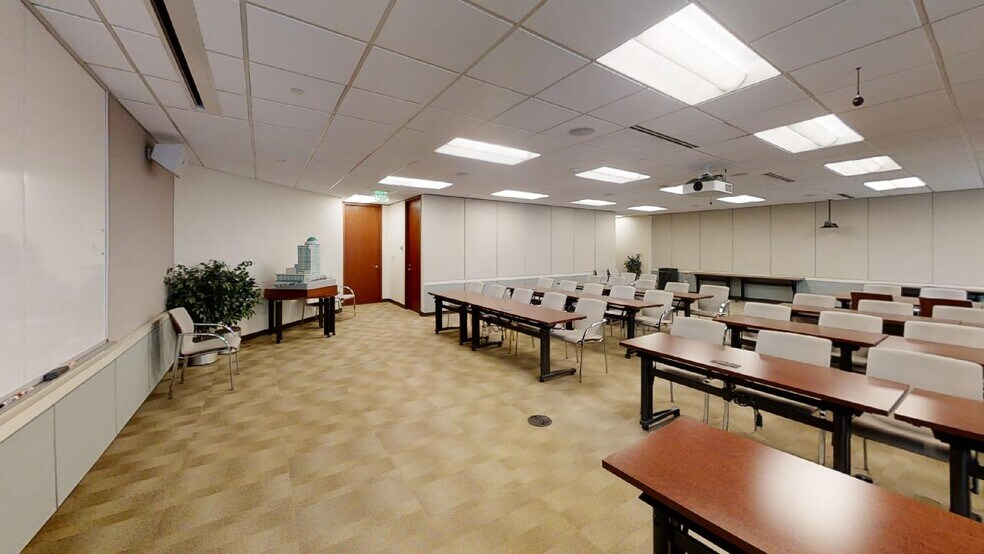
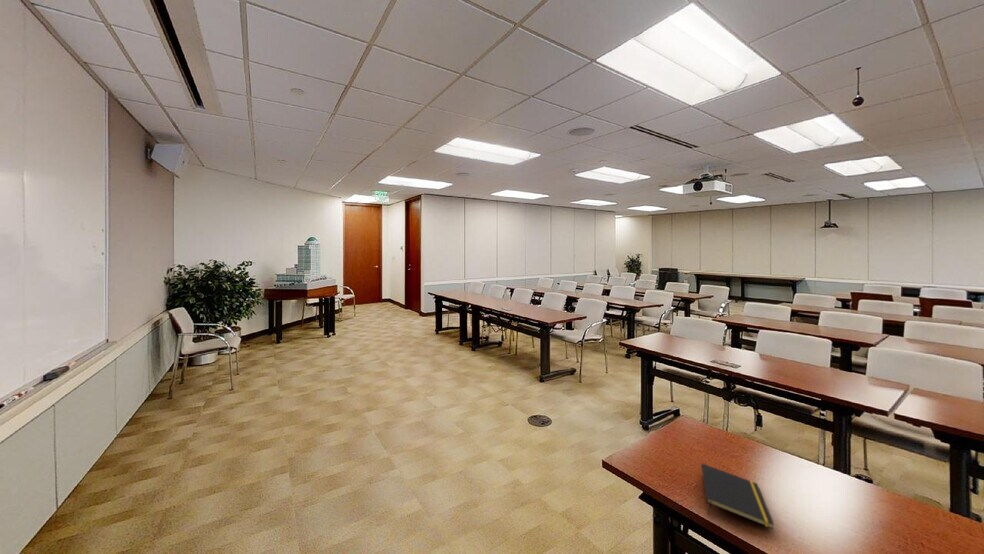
+ notepad (733, 492)
